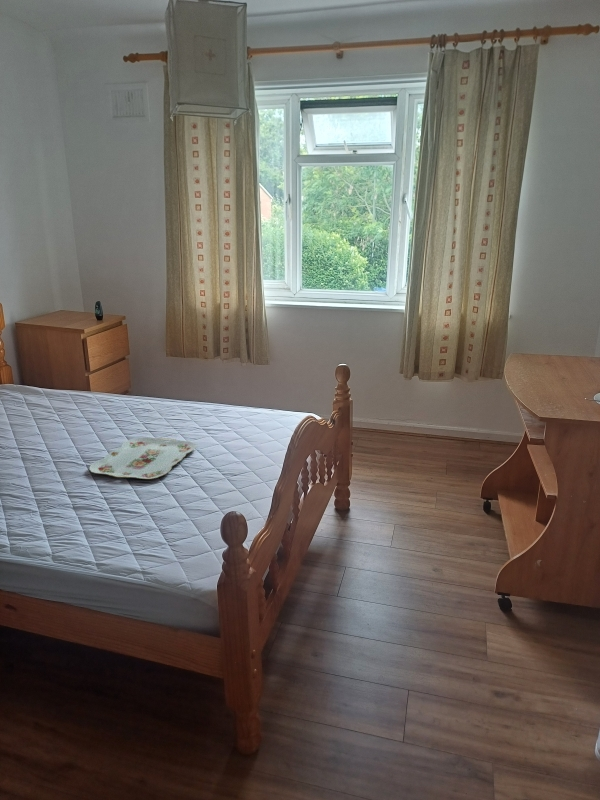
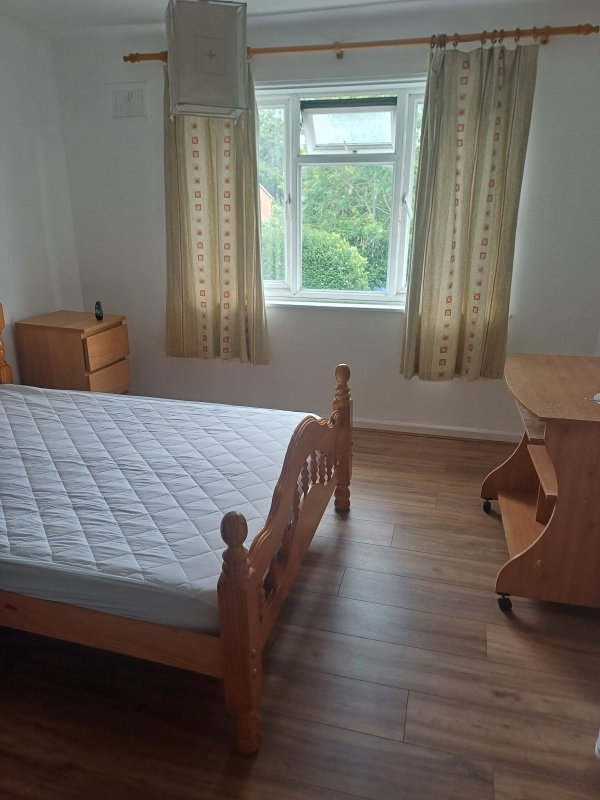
- serving tray (145, 457)
